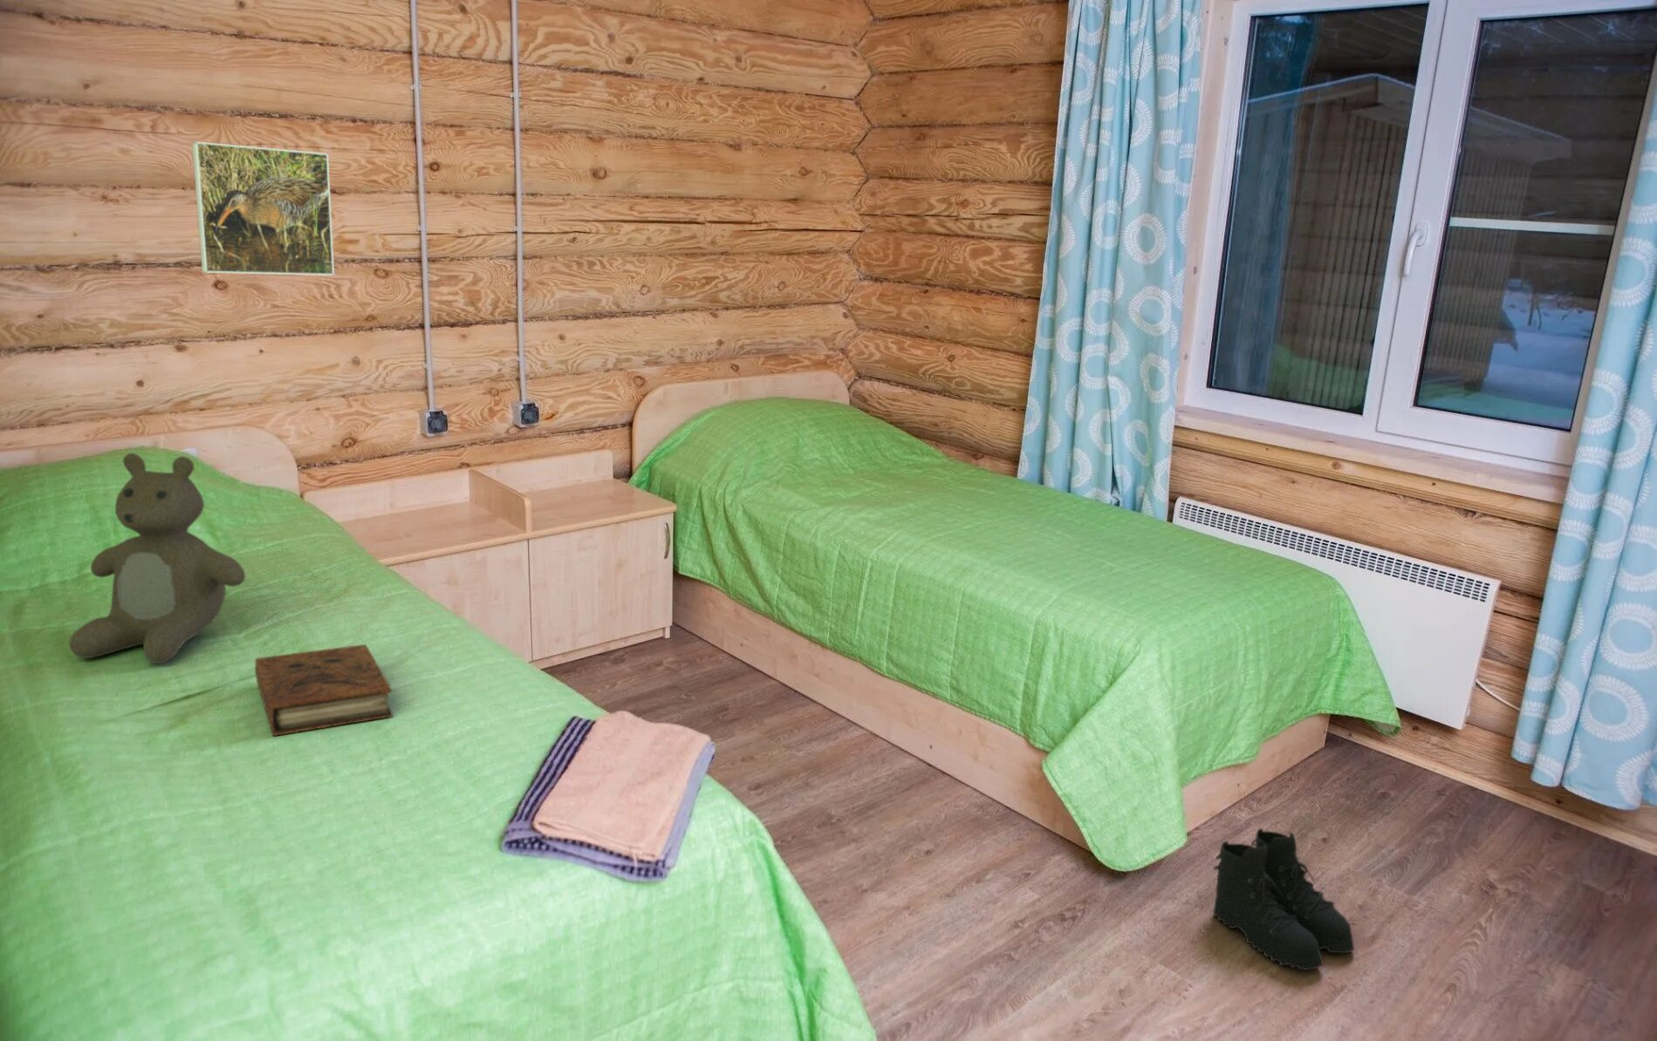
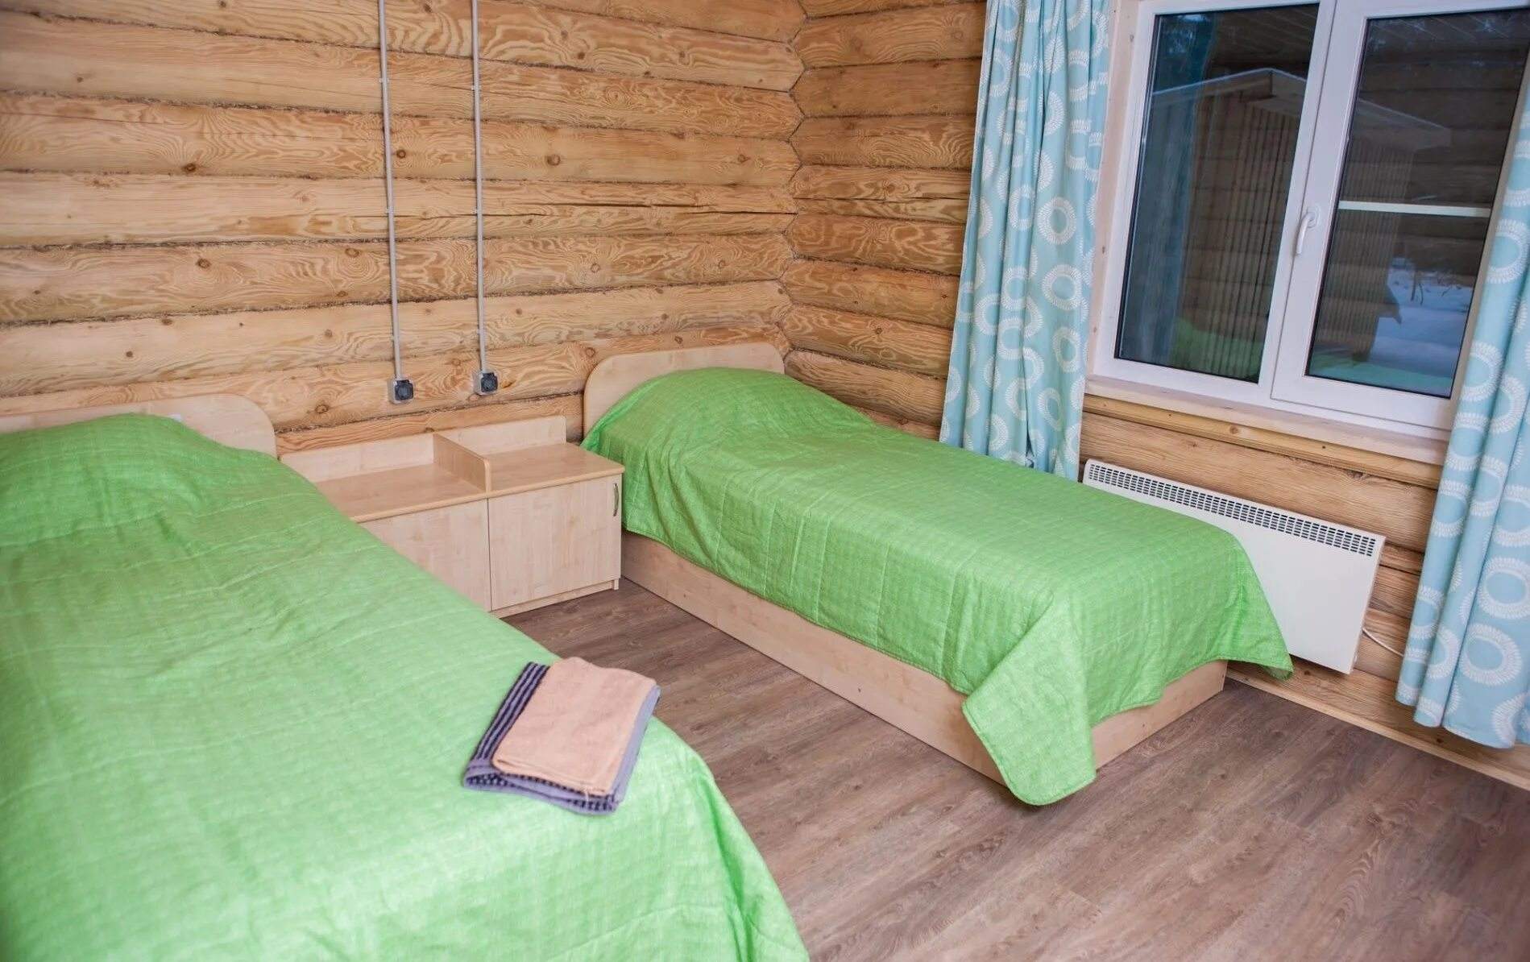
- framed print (266, 211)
- book (322, 686)
- boots (1285, 890)
- teddy bear (148, 554)
